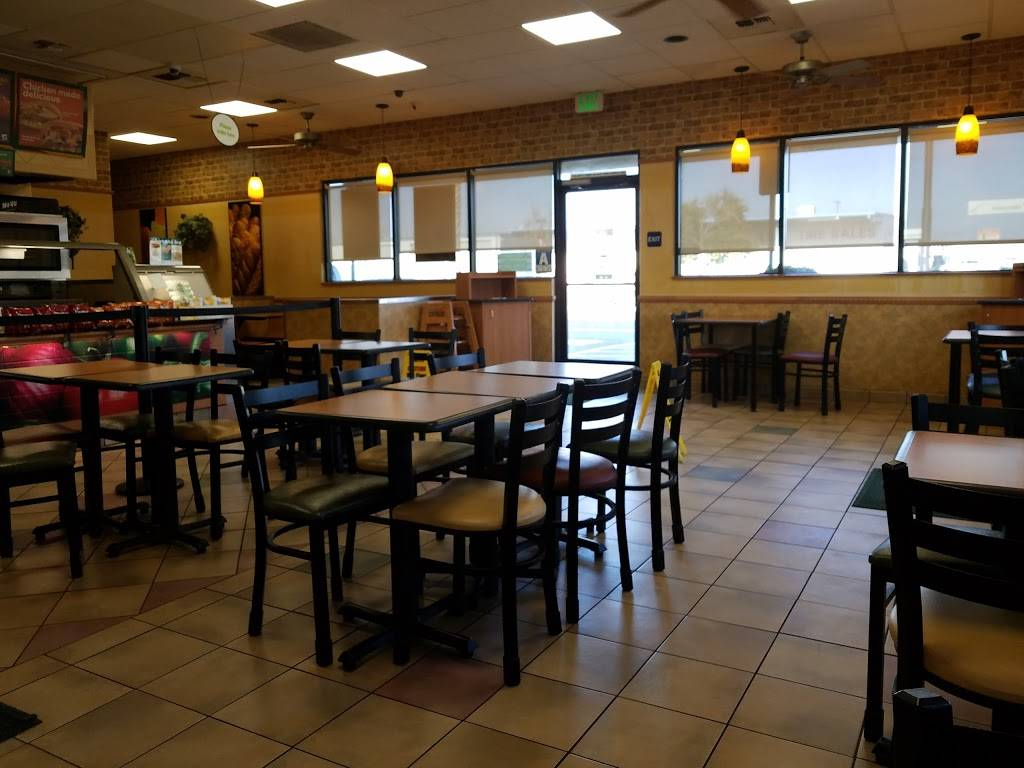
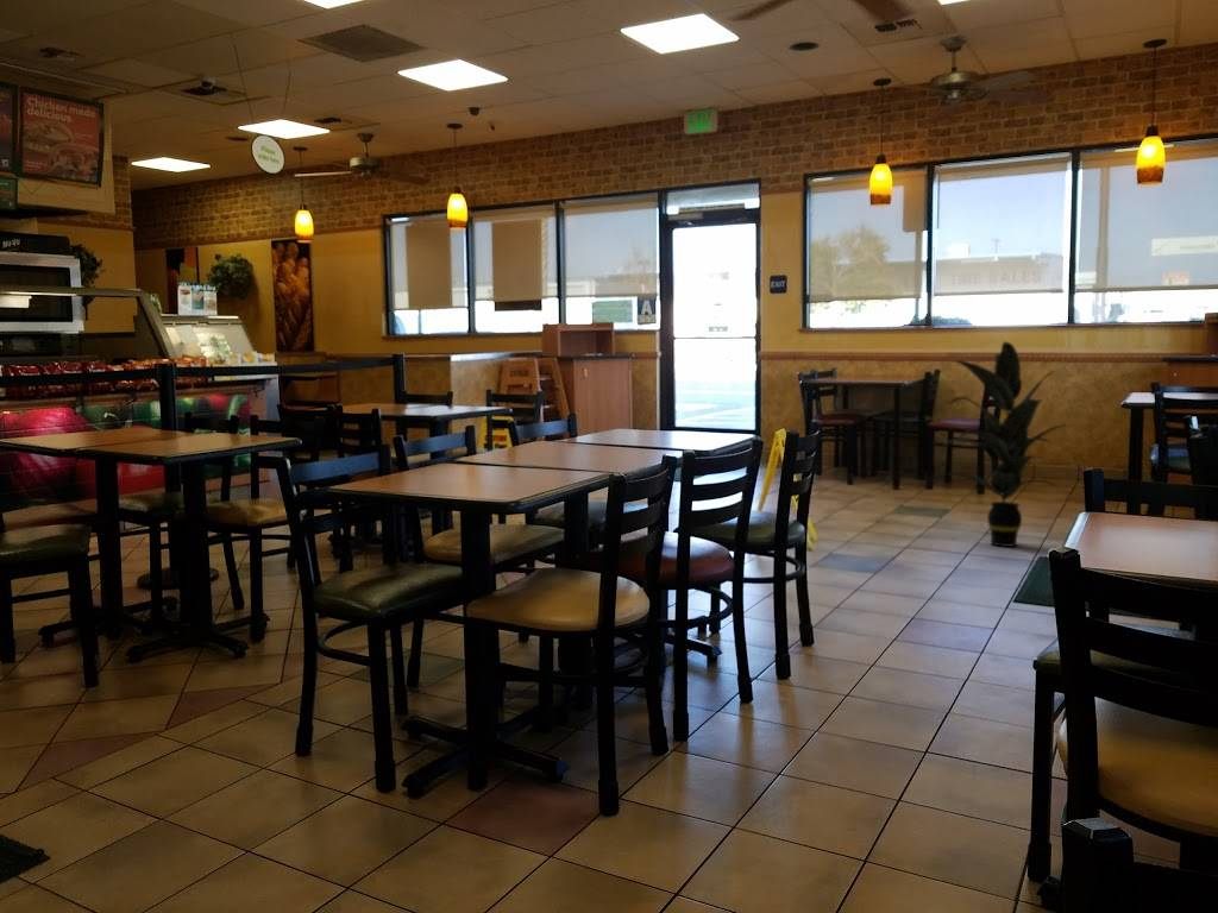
+ indoor plant (1000, 443)
